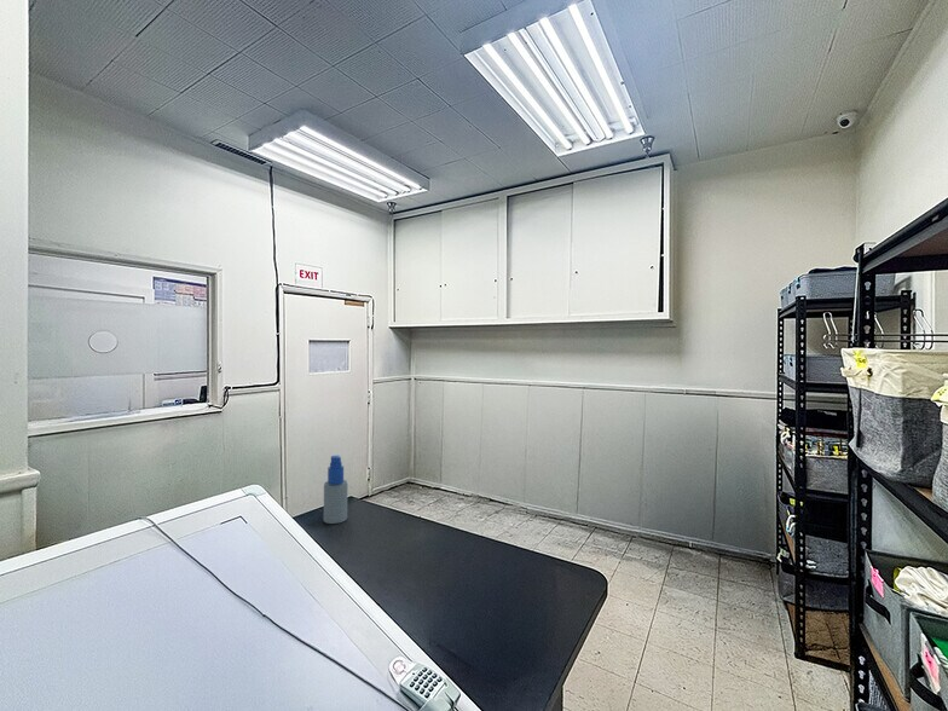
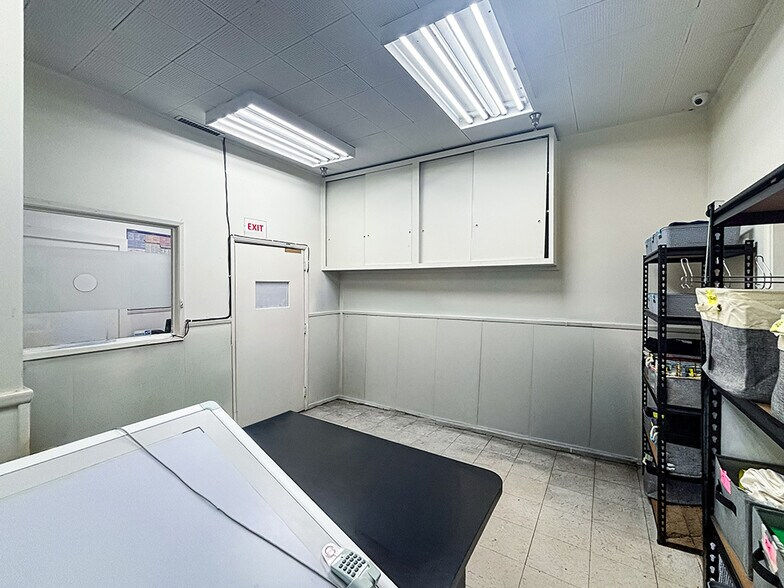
- spray bottle (335, 487)
